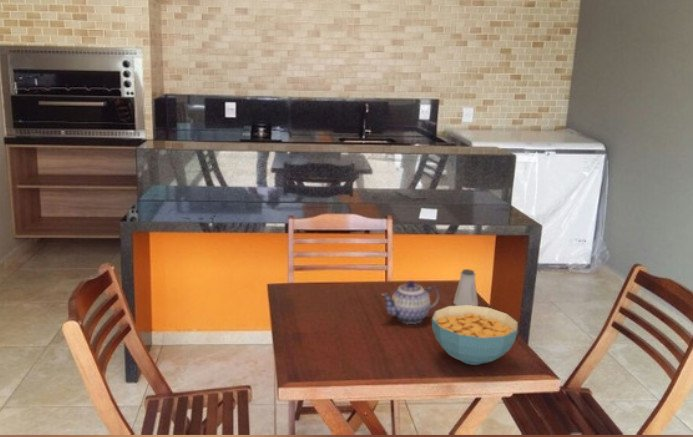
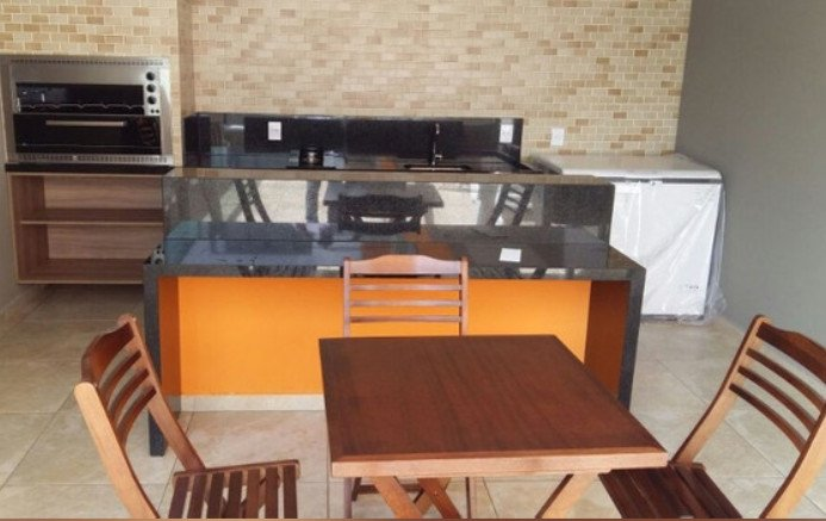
- cereal bowl (473, 339)
- teapot (410, 300)
- saltshaker (466, 287)
